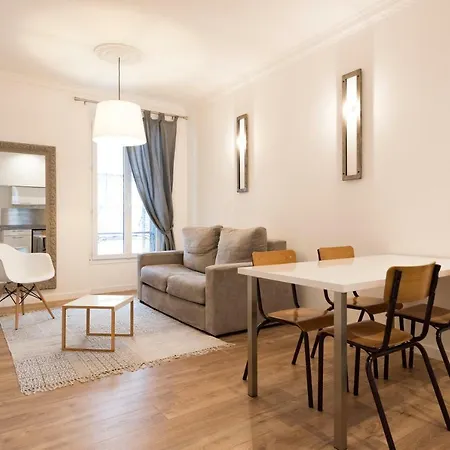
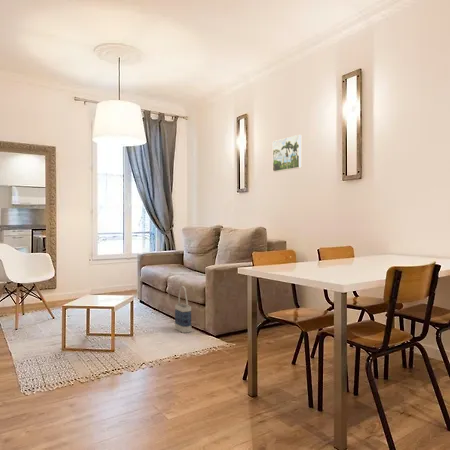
+ bag (183, 308)
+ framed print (286, 154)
